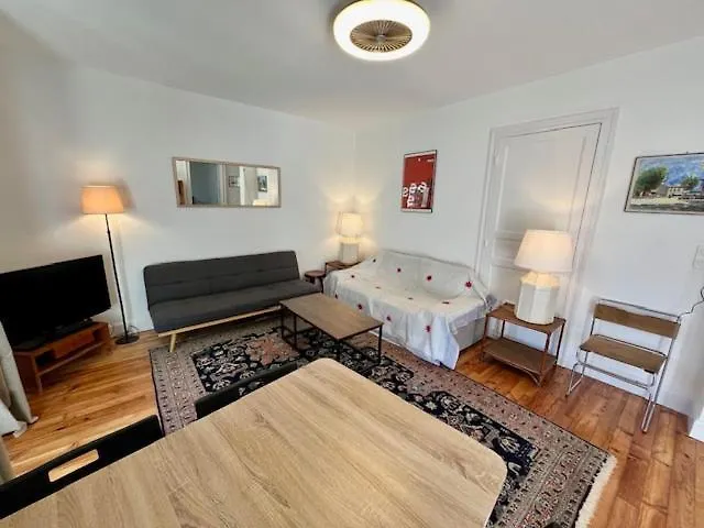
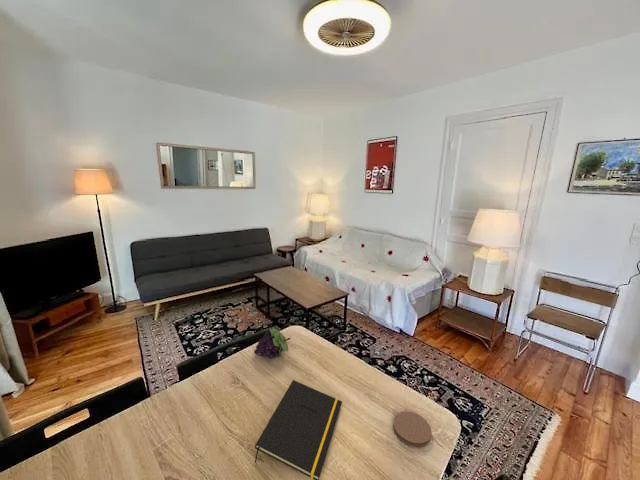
+ fruit (272, 343)
+ notepad (303, 422)
+ coaster (411, 428)
